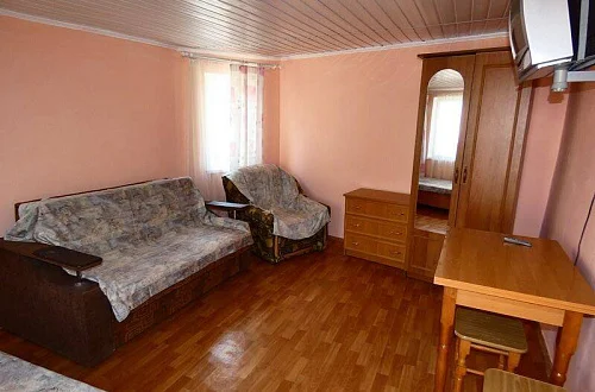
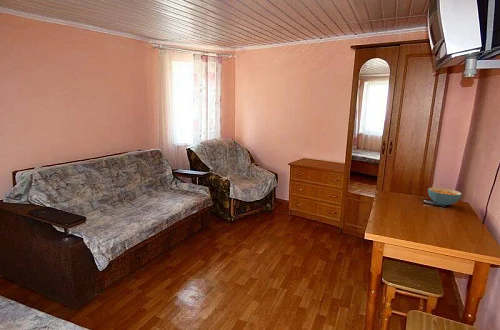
+ cereal bowl (443, 197)
